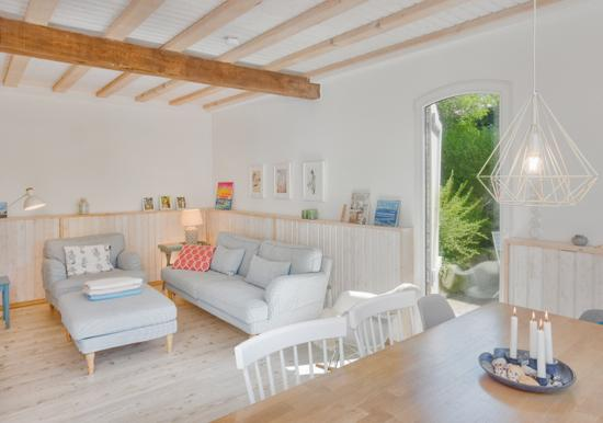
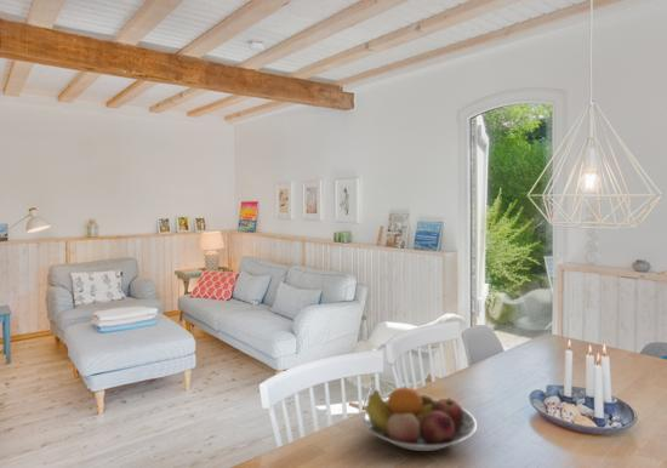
+ fruit bowl (418, 415)
